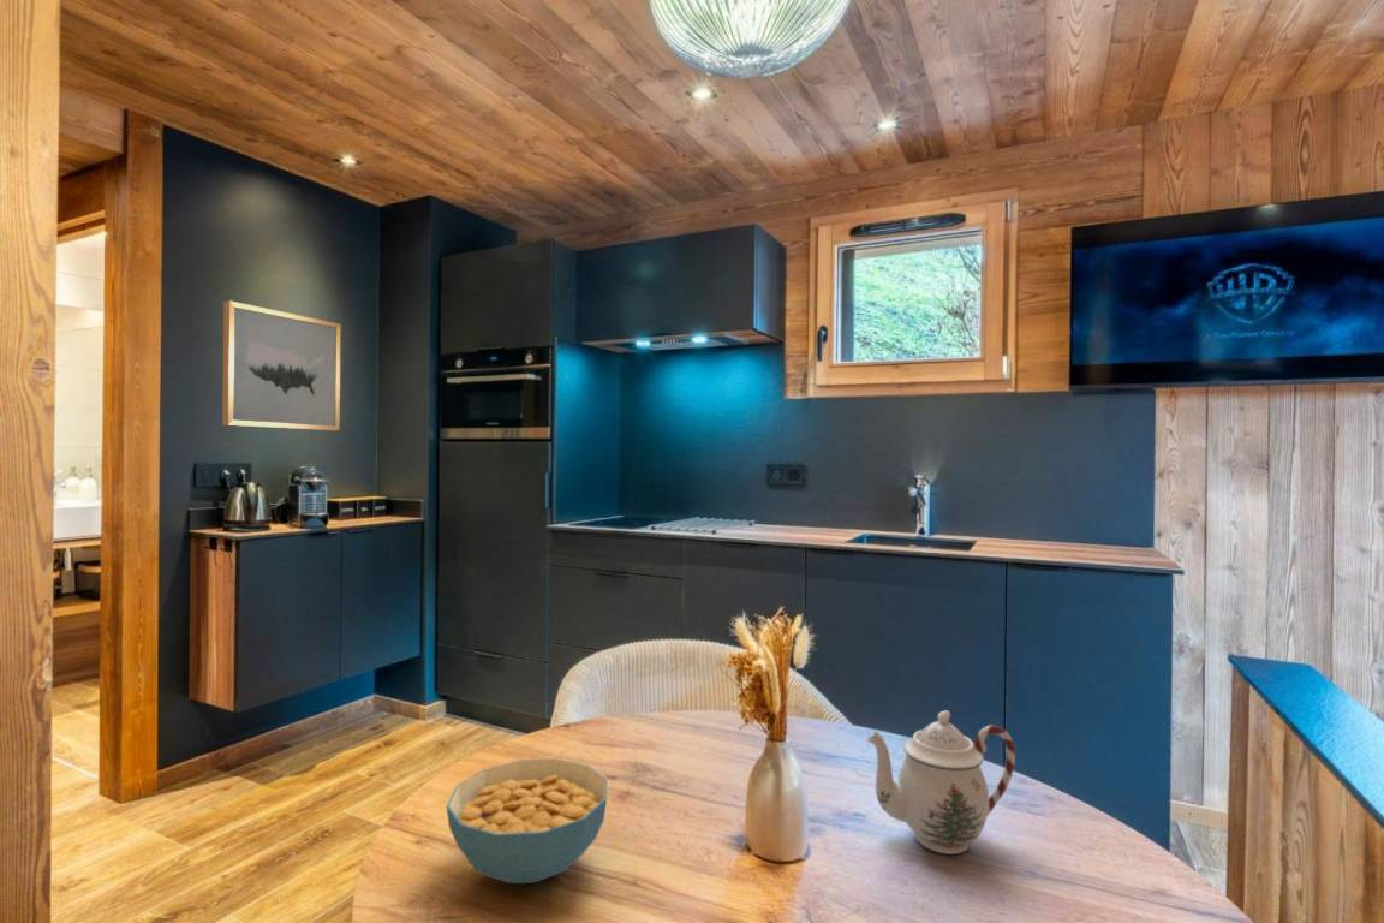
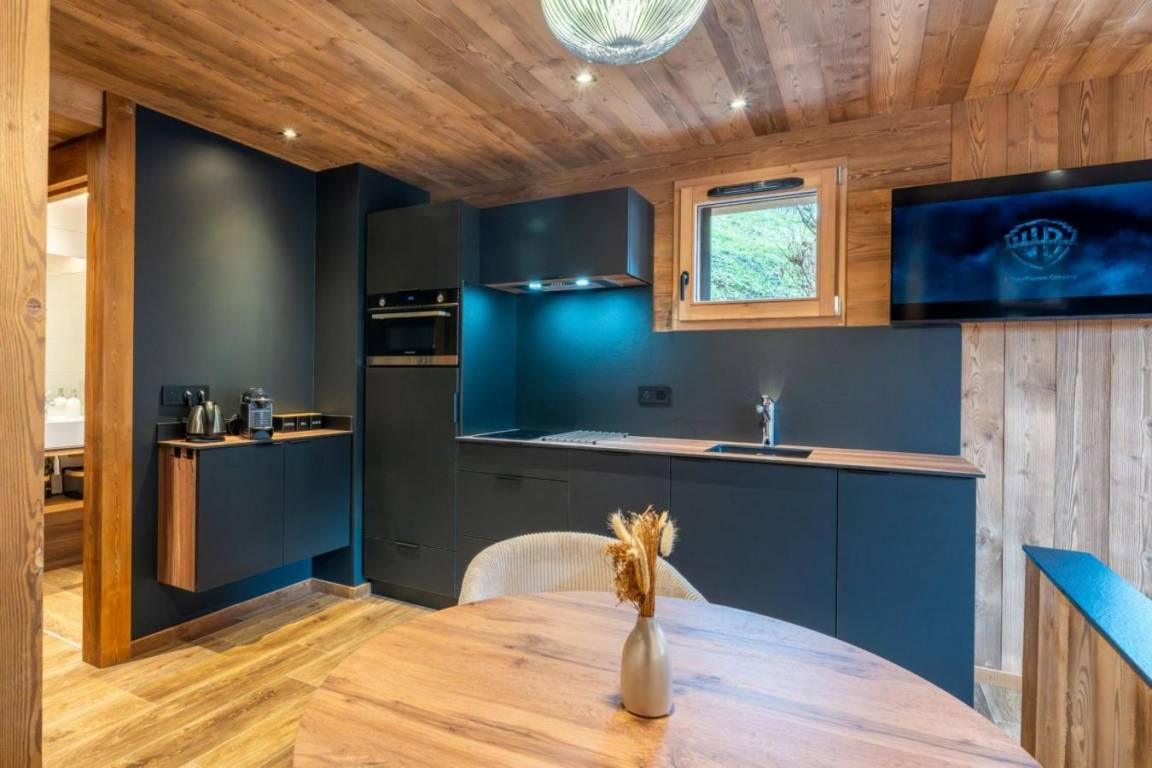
- teapot (939, 775)
- wall art (286, 370)
- cereal bowl (529, 830)
